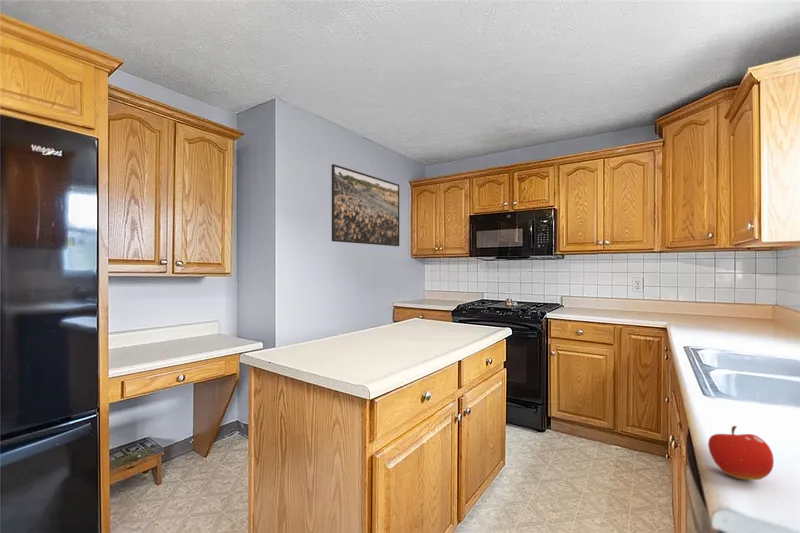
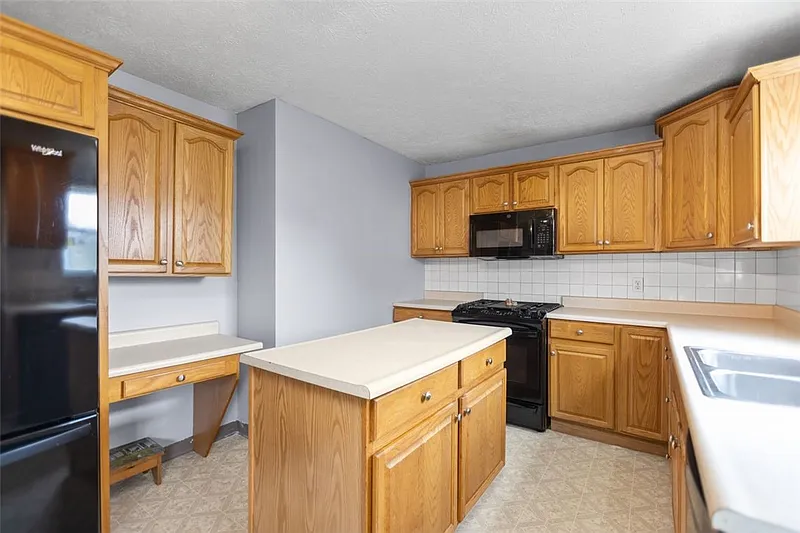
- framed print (369, 209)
- fruit (739, 453)
